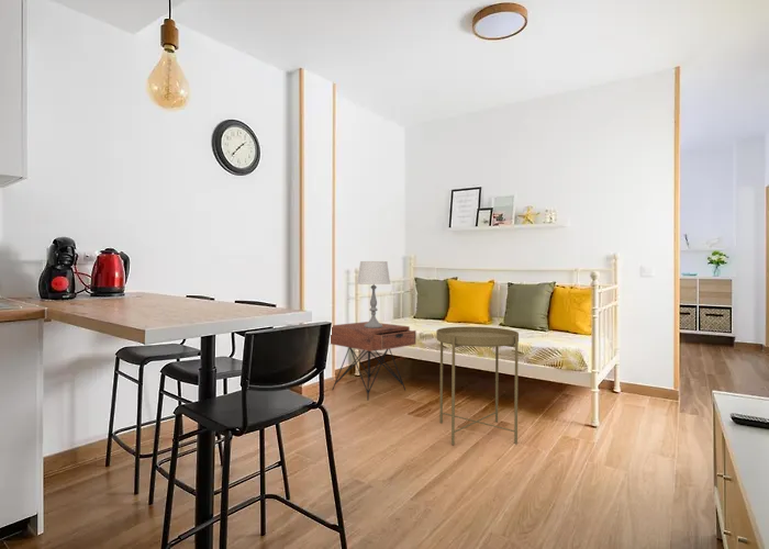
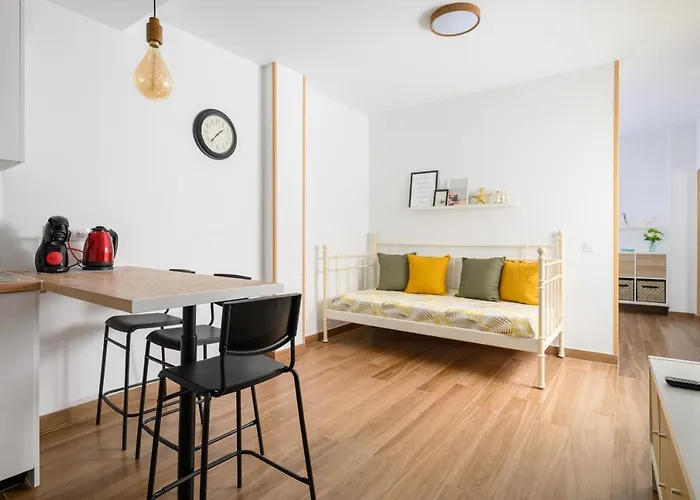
- side table (495, 381)
- nightstand (375, 357)
- table lamp (374, 293)
